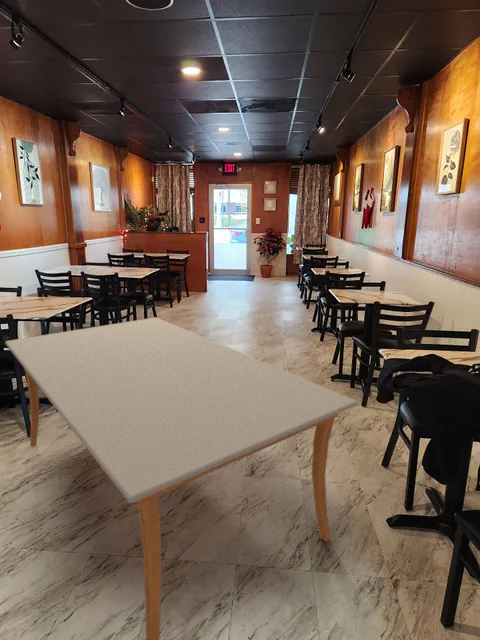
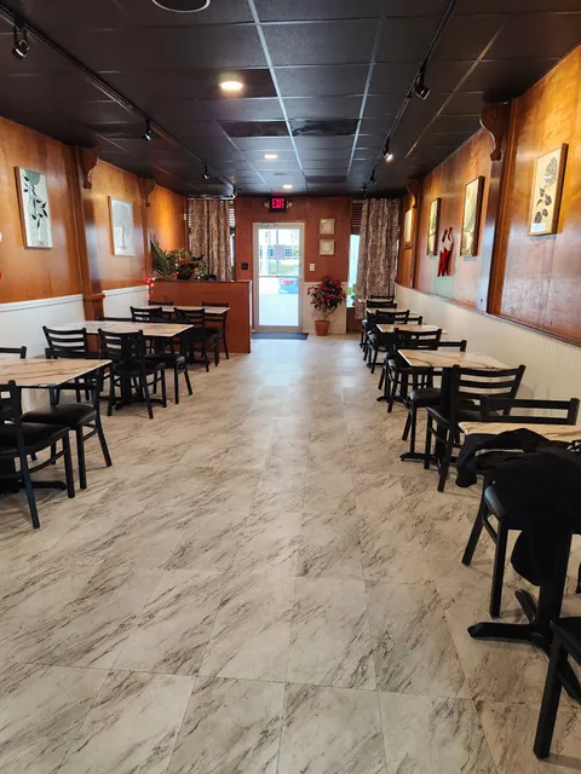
- dining table (152, 427)
